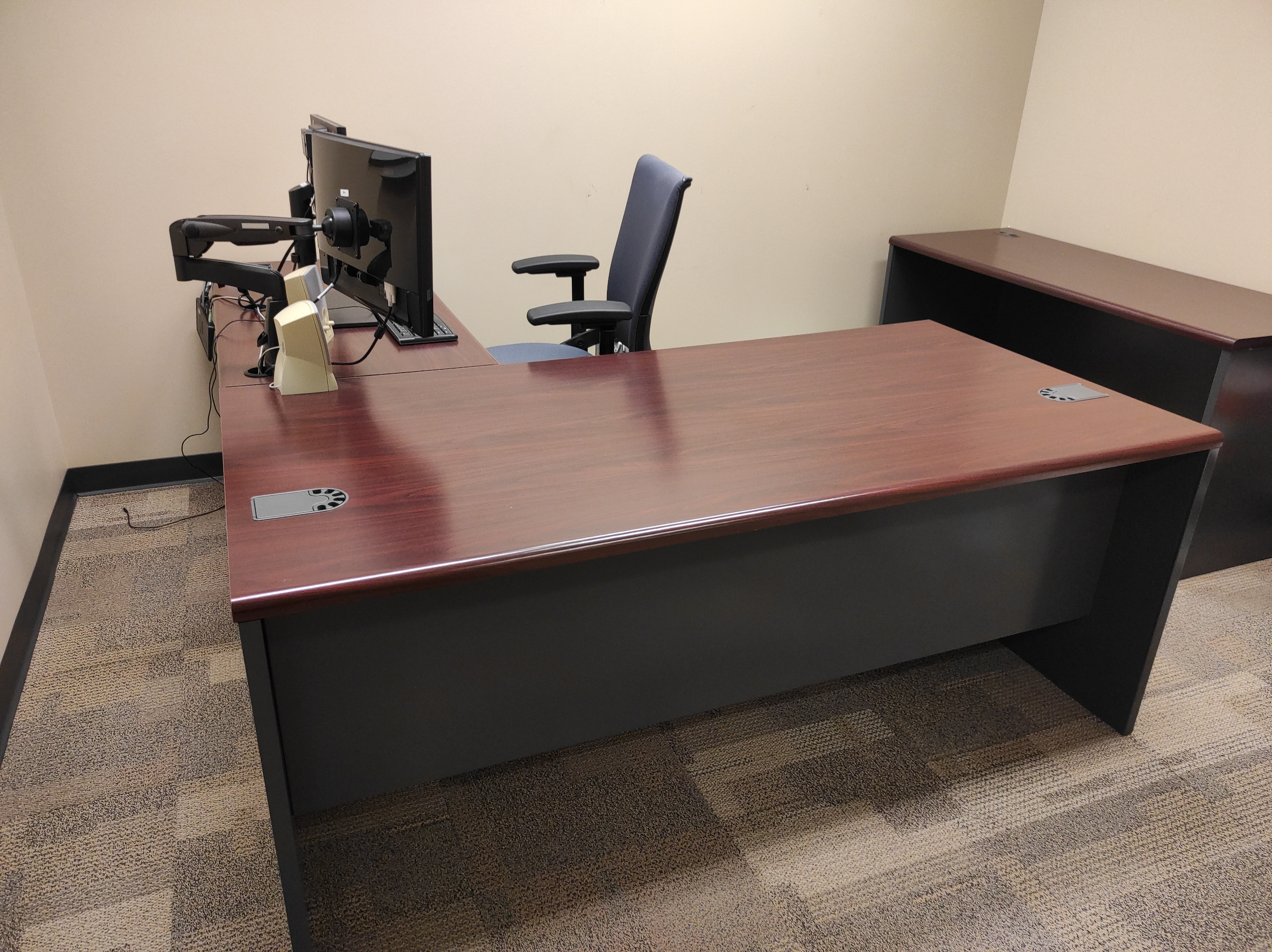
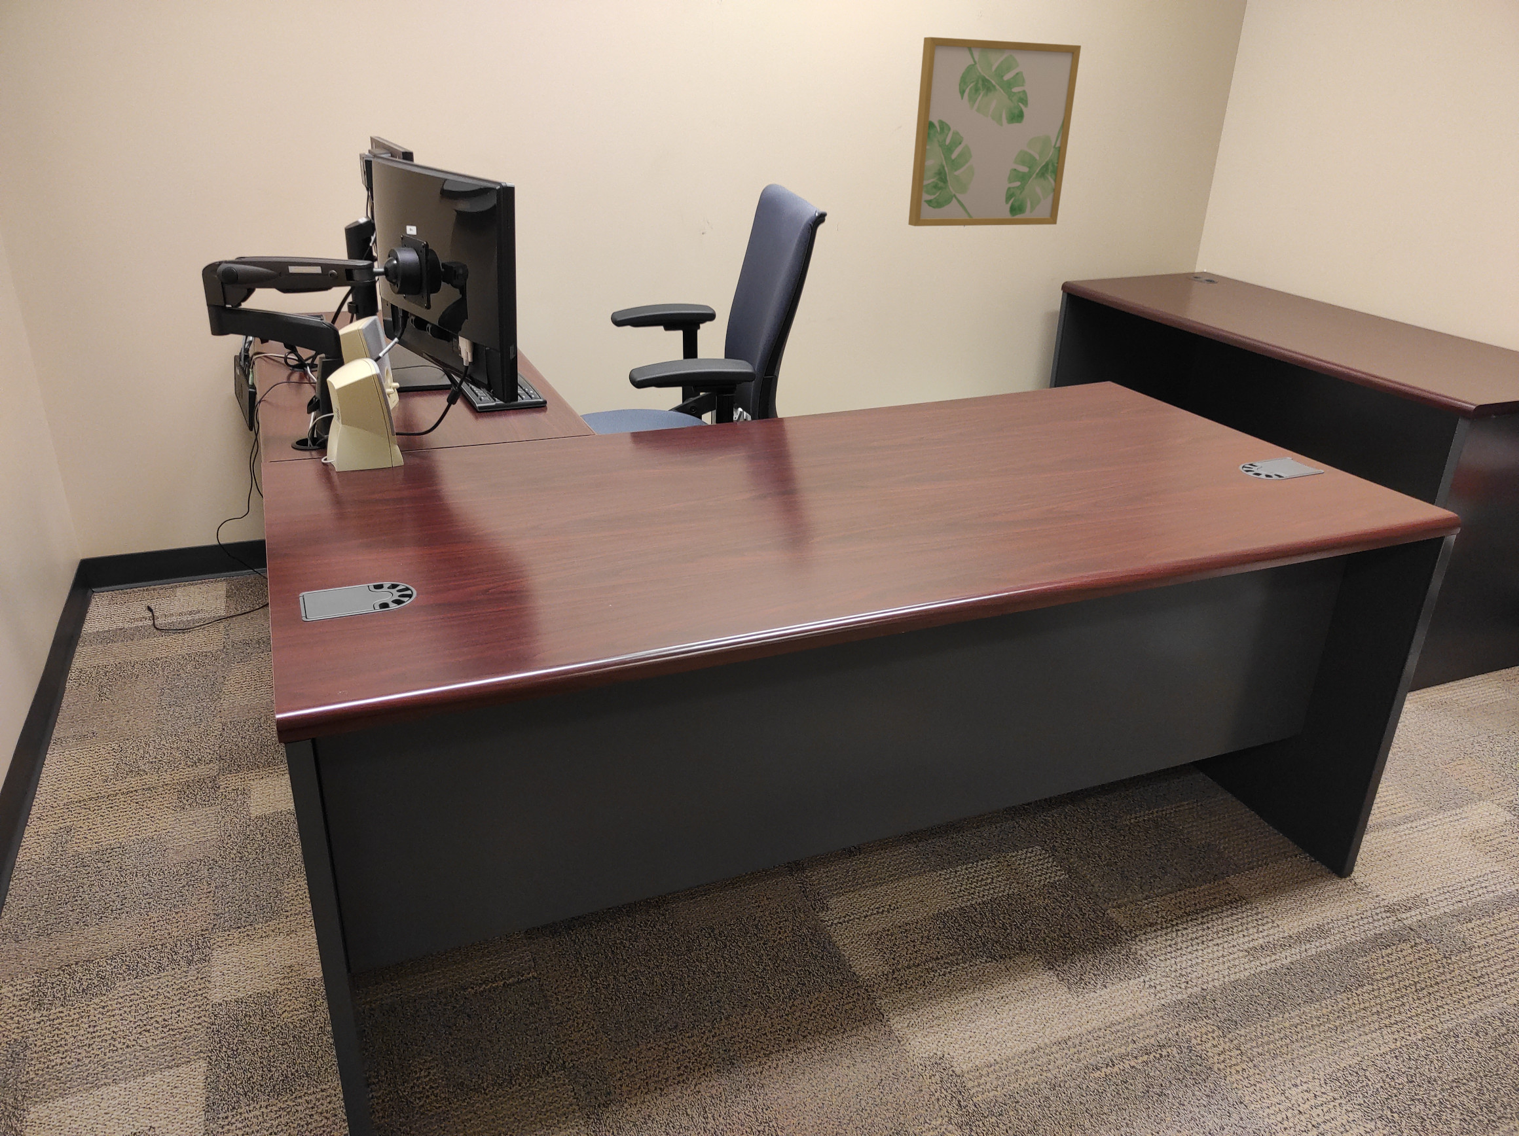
+ wall art (994, 136)
